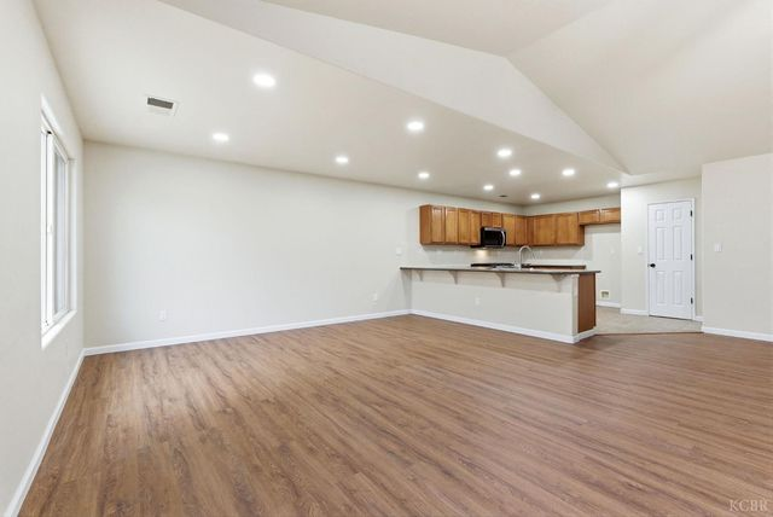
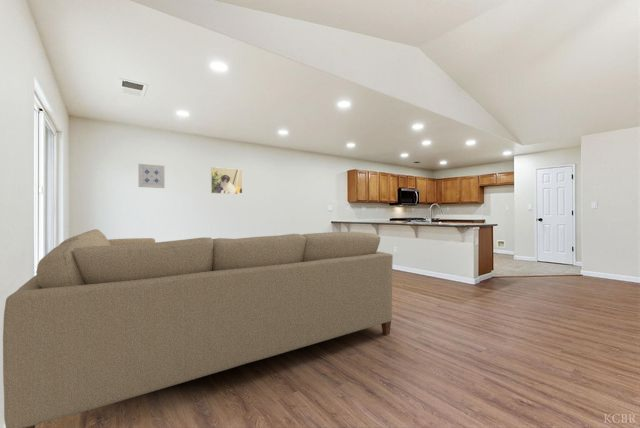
+ sofa (205, 269)
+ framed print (227, 181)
+ wall art (151, 176)
